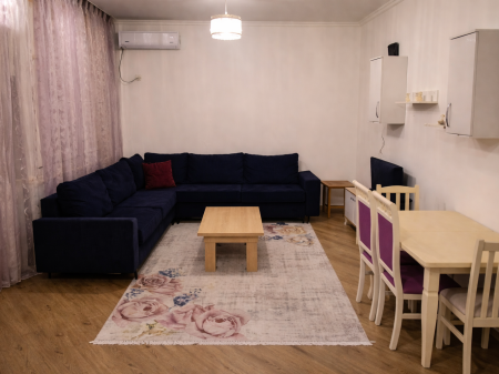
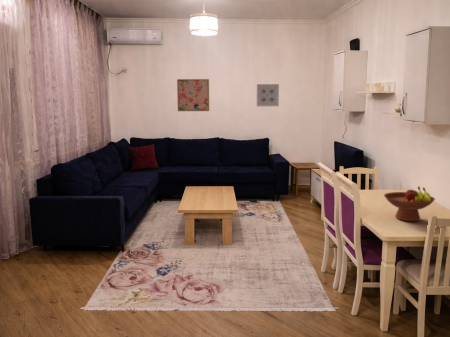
+ wall art (193, 95)
+ wall art (267, 95)
+ fruit bowl (408, 203)
